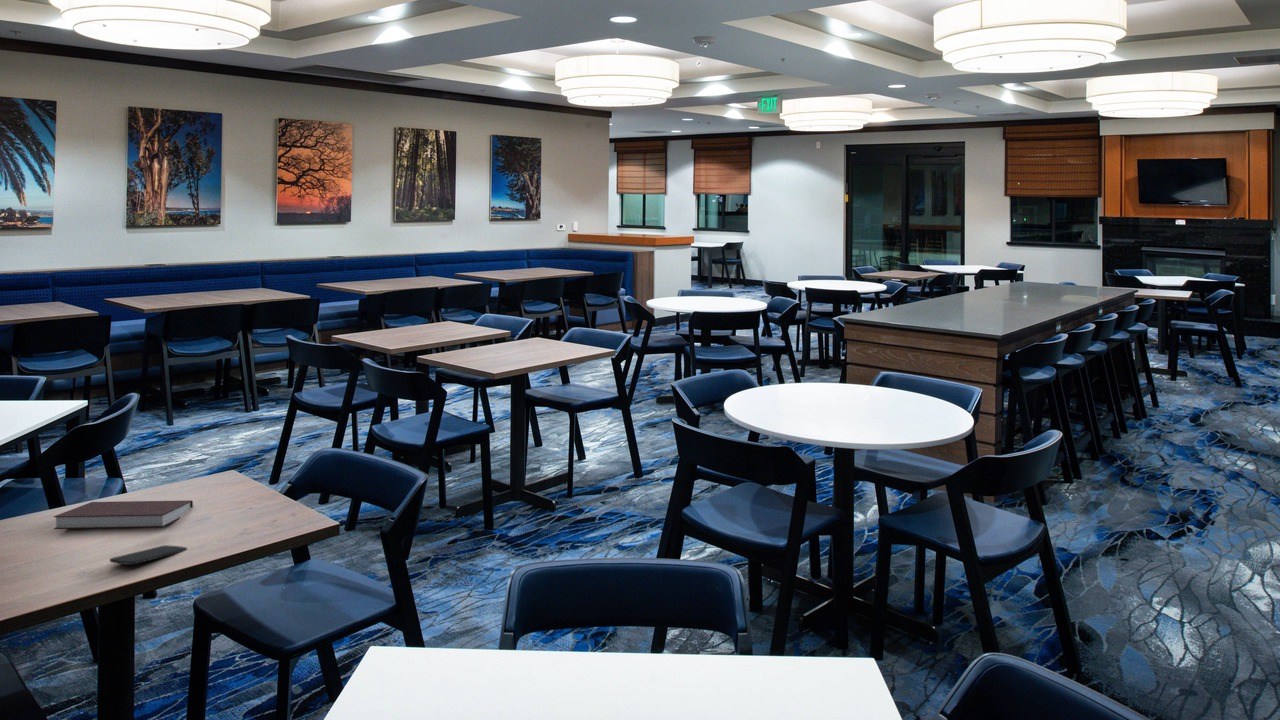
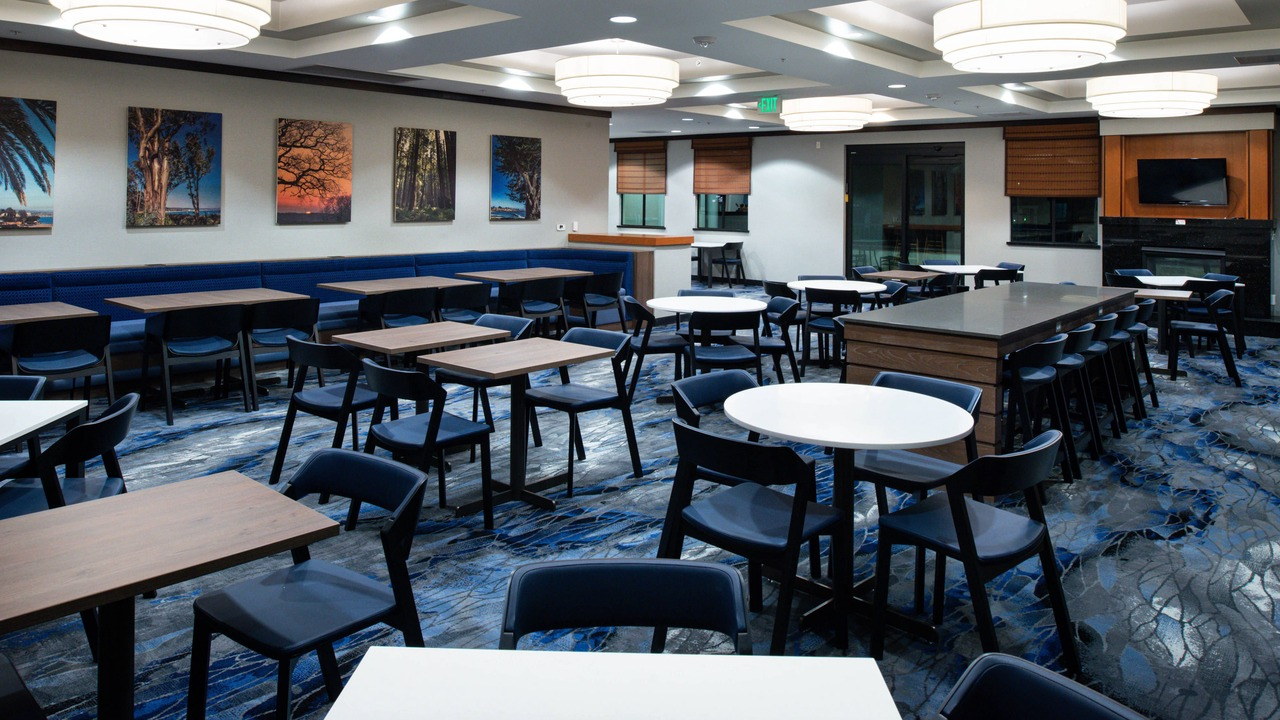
- smartphone (149, 554)
- notebook (126, 514)
